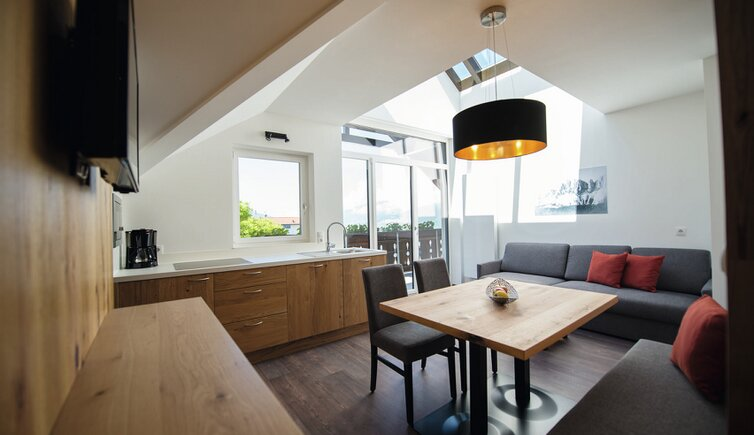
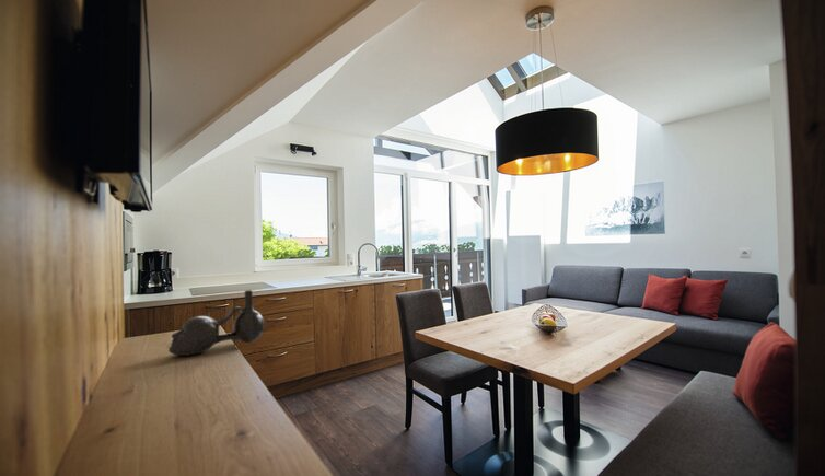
+ decorative vase (220, 321)
